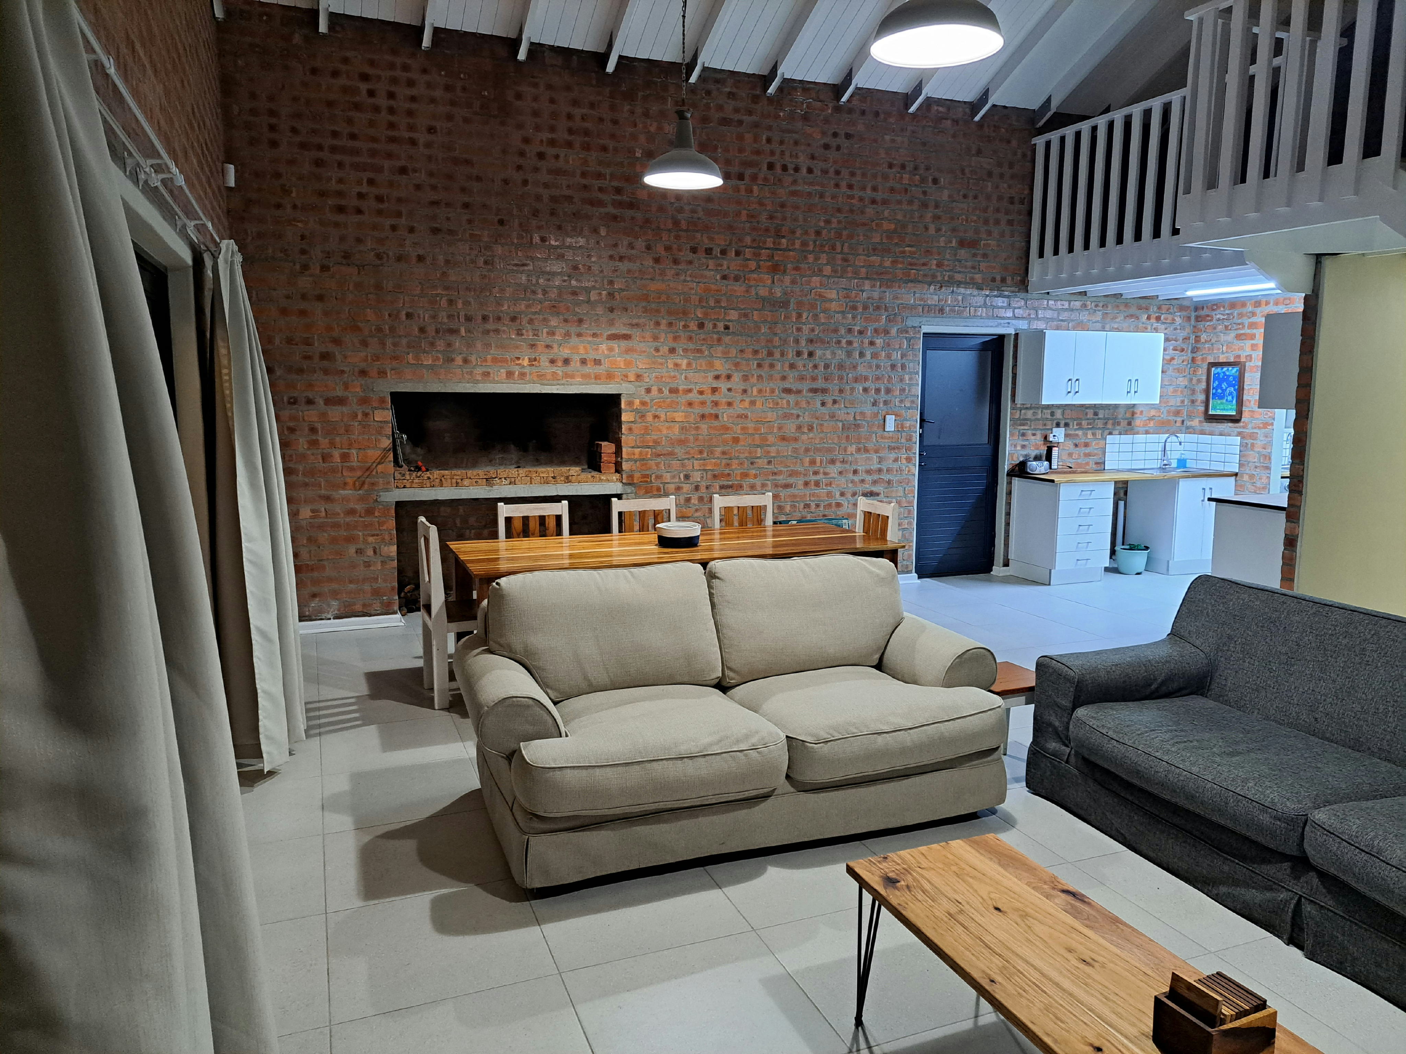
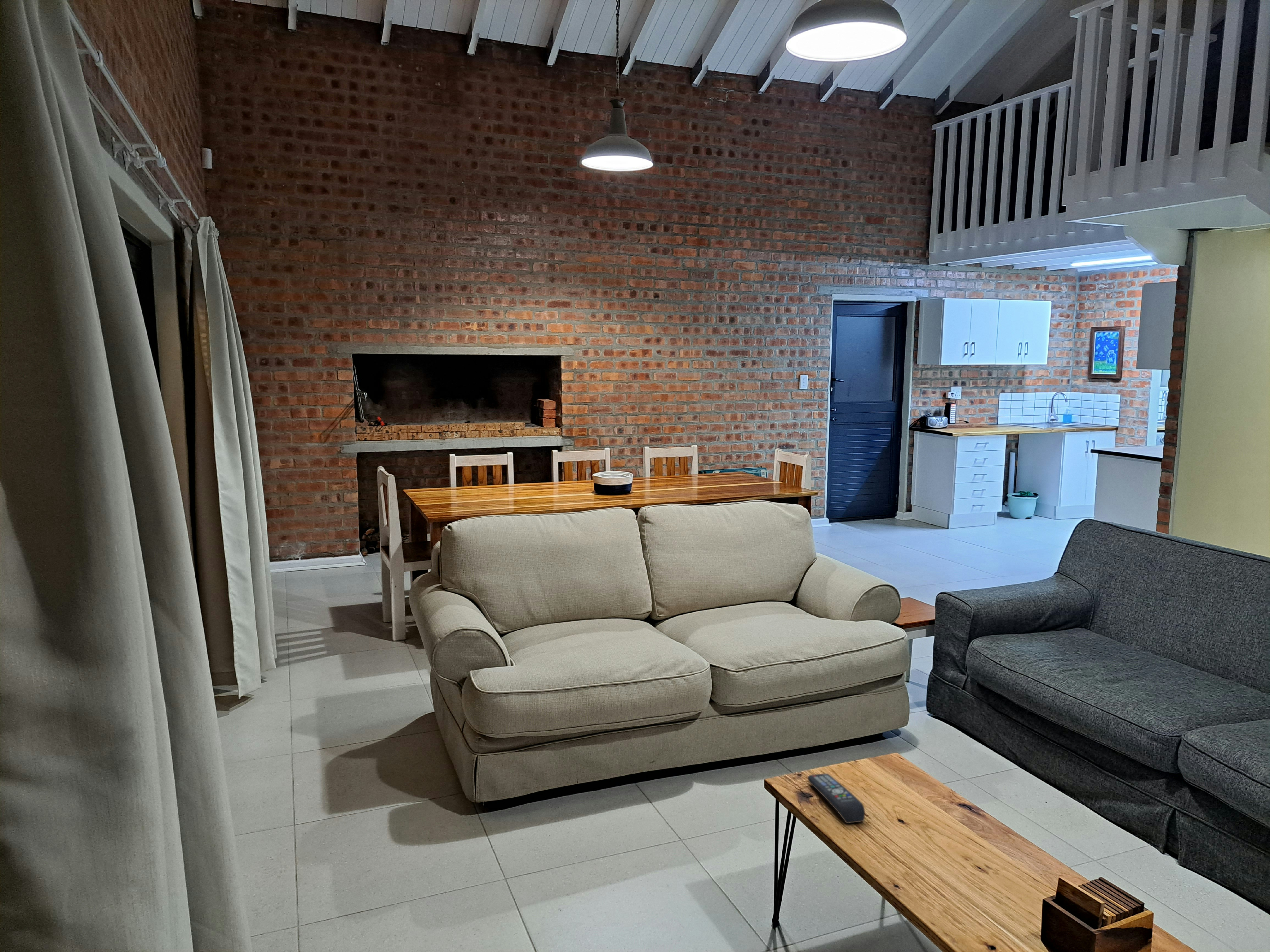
+ remote control (836, 795)
